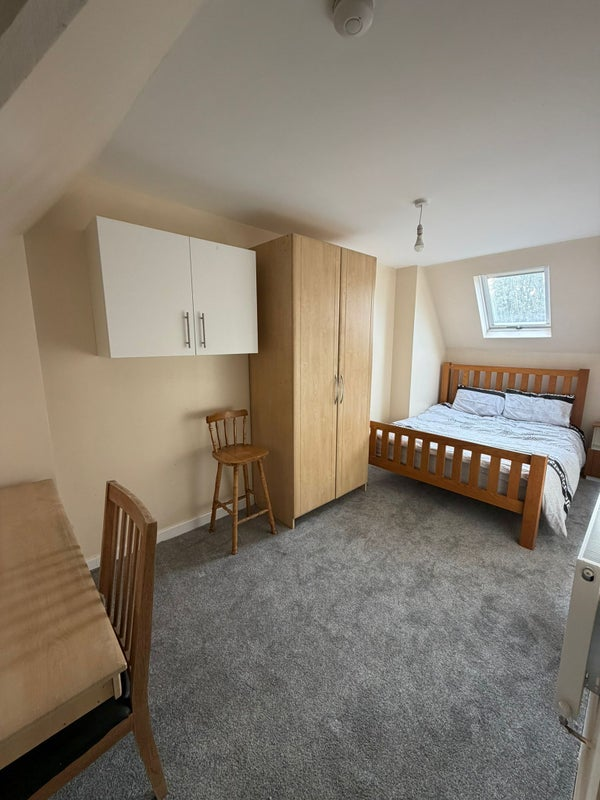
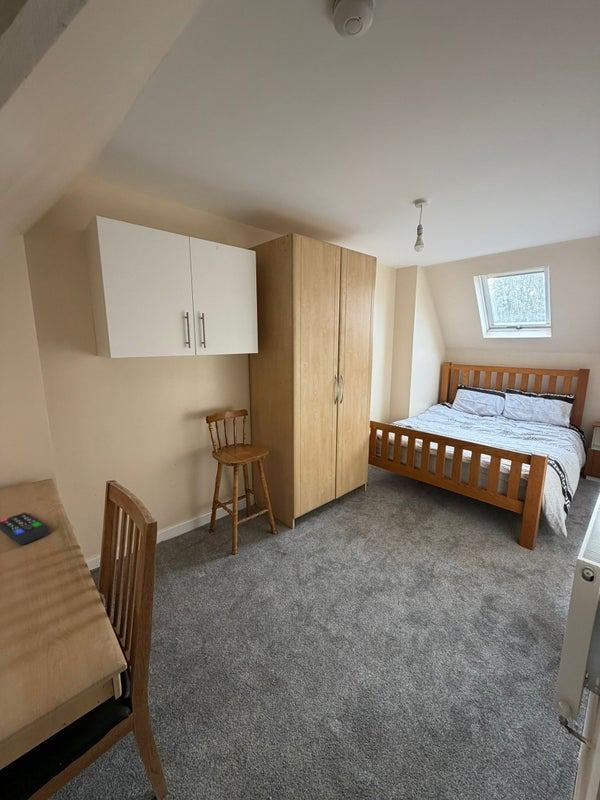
+ remote control (22, 527)
